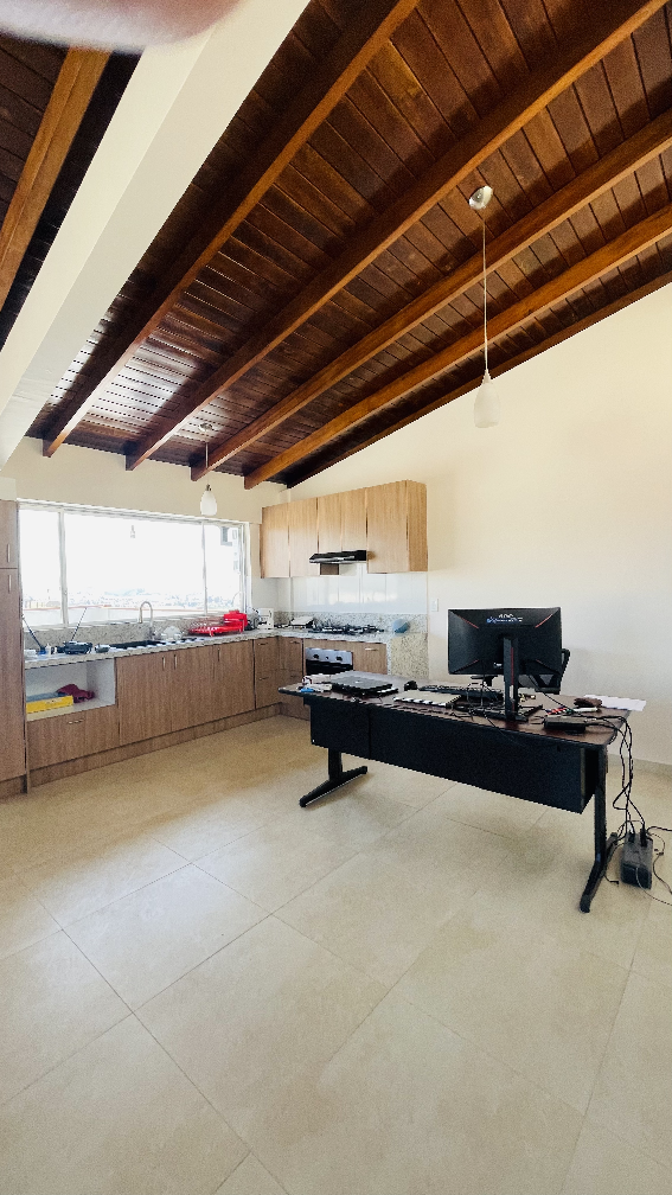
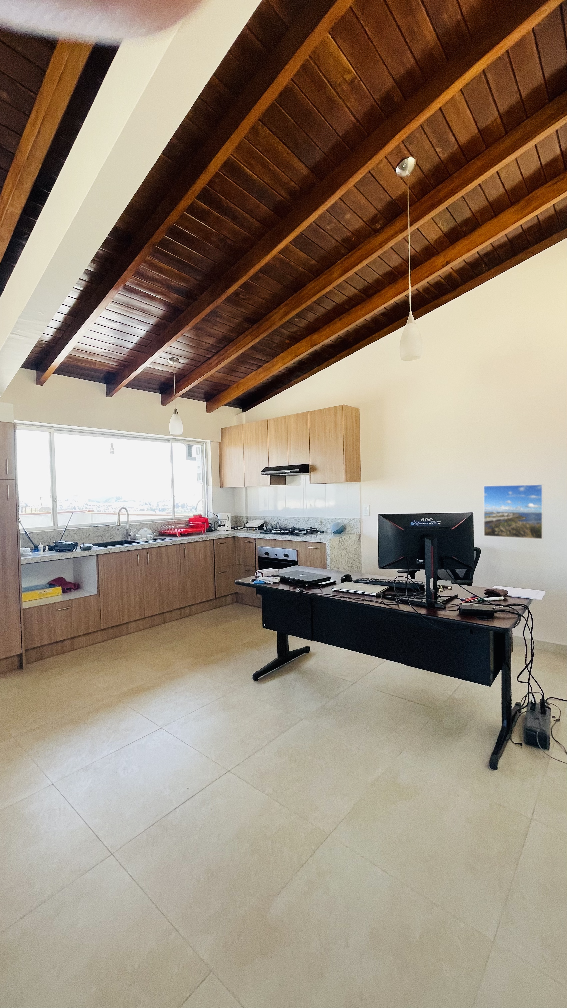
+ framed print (512, 511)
